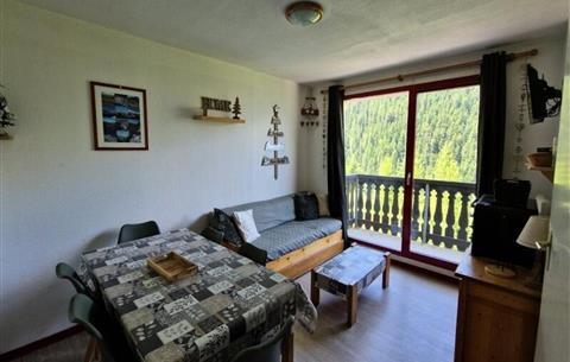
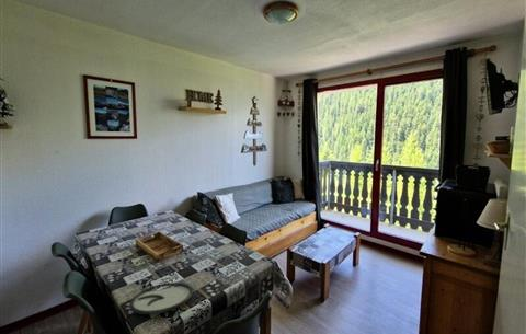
+ plate (162, 296)
